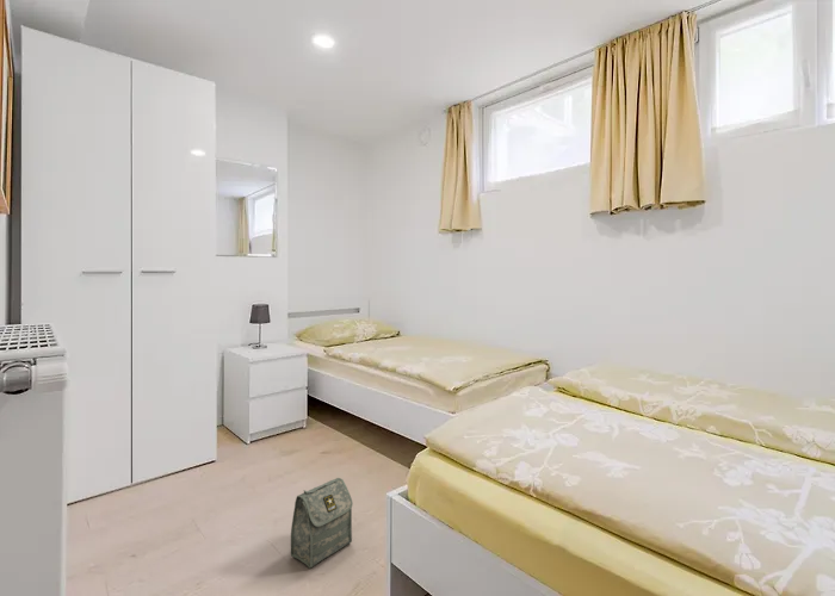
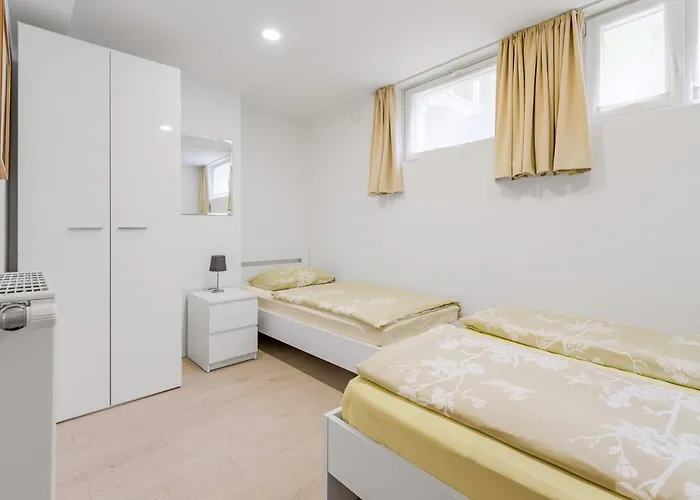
- bag (322, 517)
